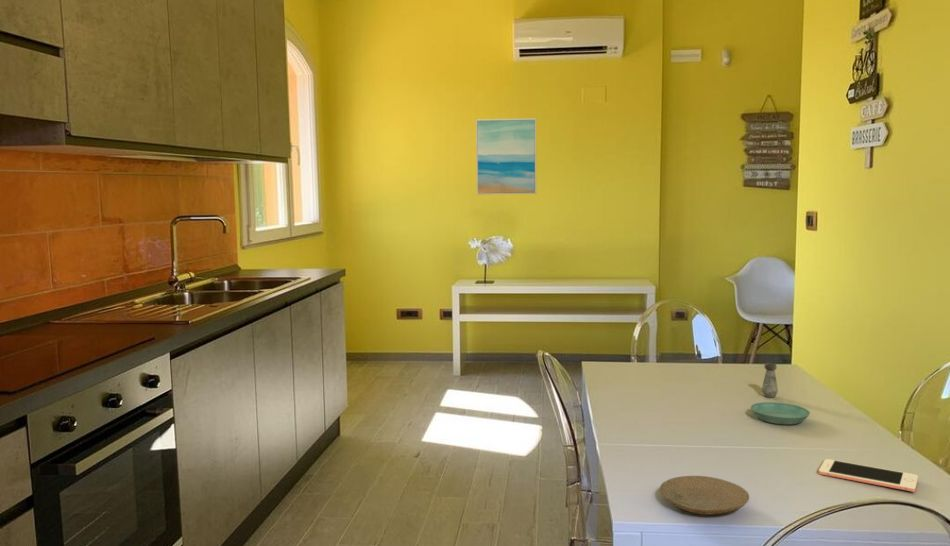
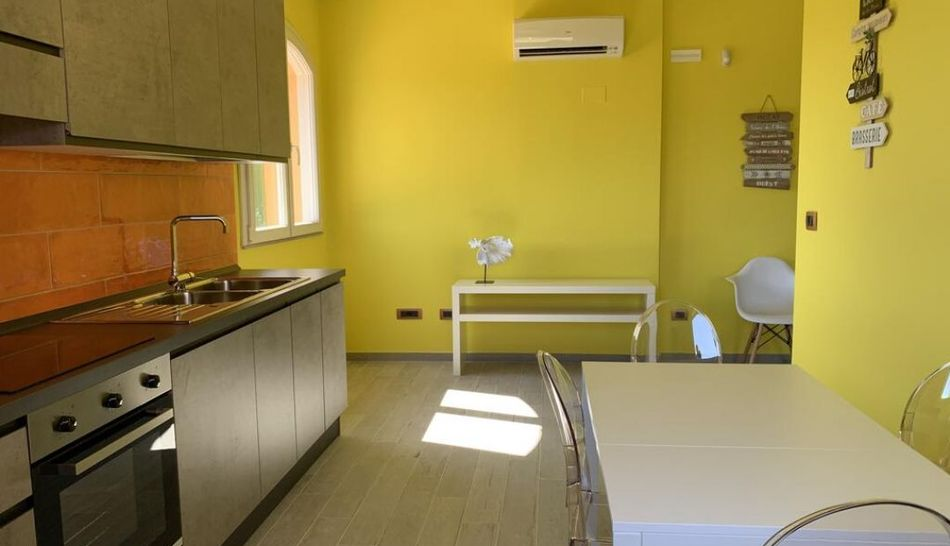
- saucer (779, 414)
- salt shaker (769, 379)
- cell phone (867, 474)
- wall art (506, 156)
- plate (703, 498)
